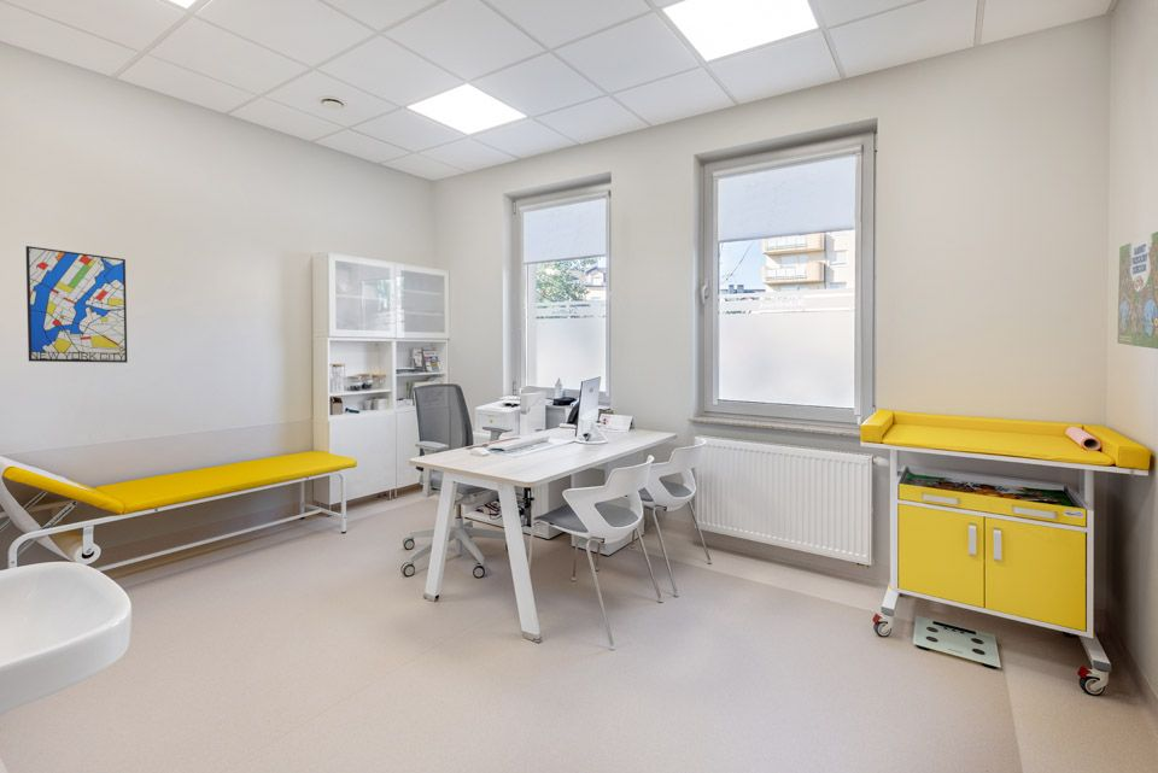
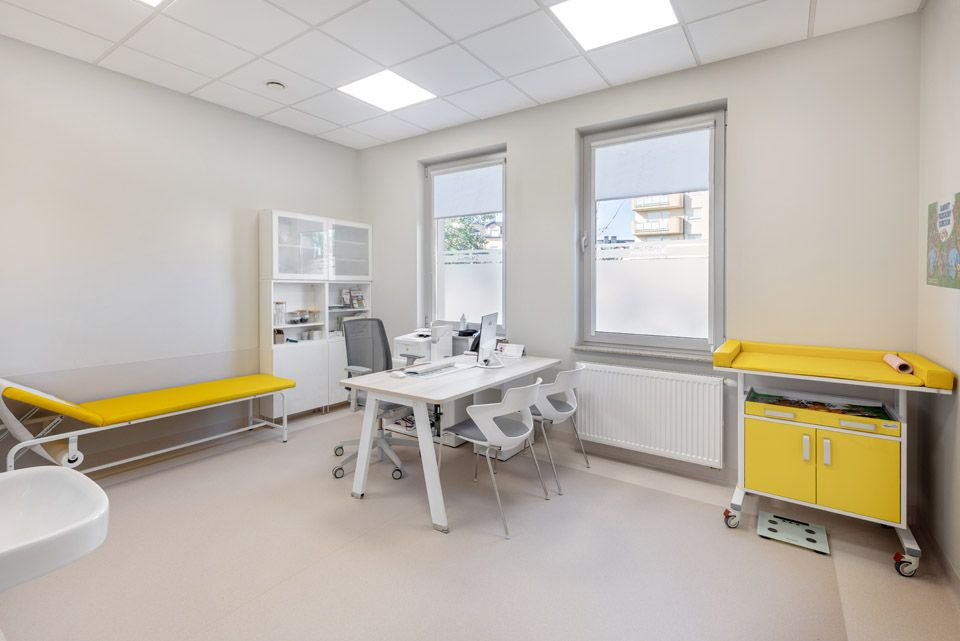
- wall art (78, 308)
